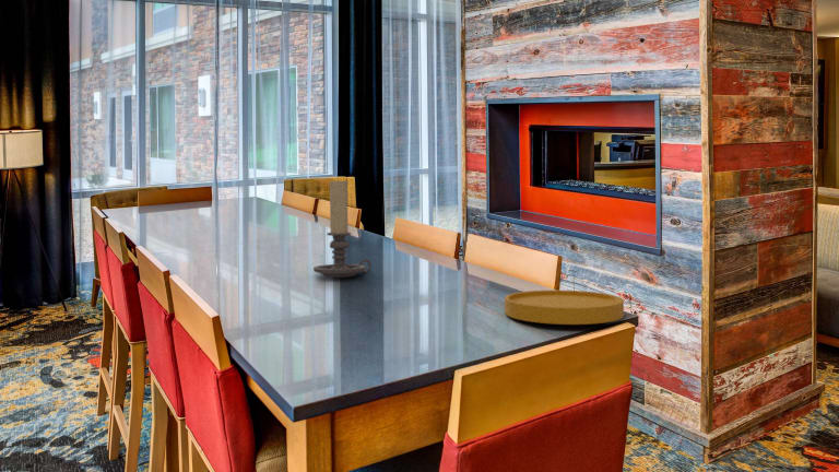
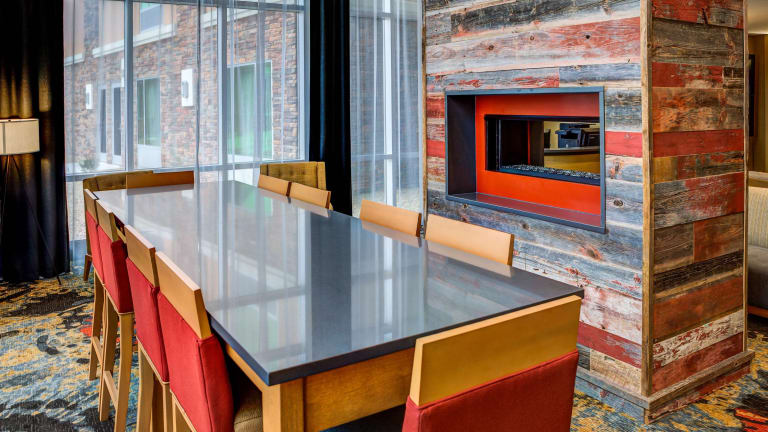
- plate (563, 305)
- candle holder (343, 226)
